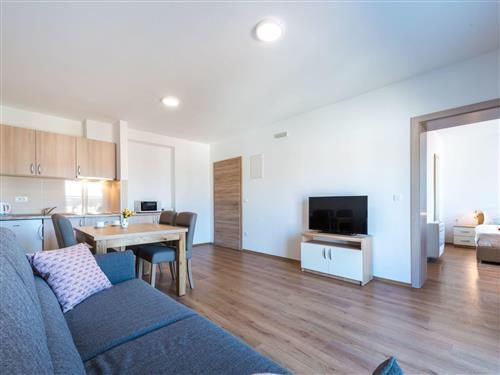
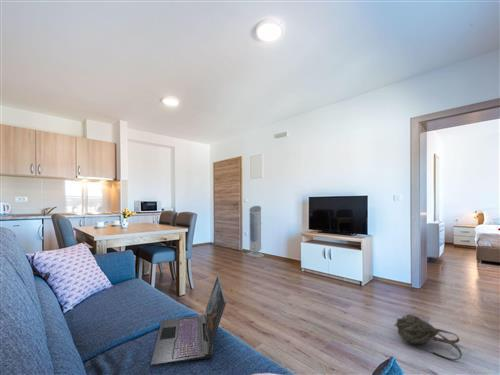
+ air purifier (255, 230)
+ laptop (190, 317)
+ backpack (424, 331)
